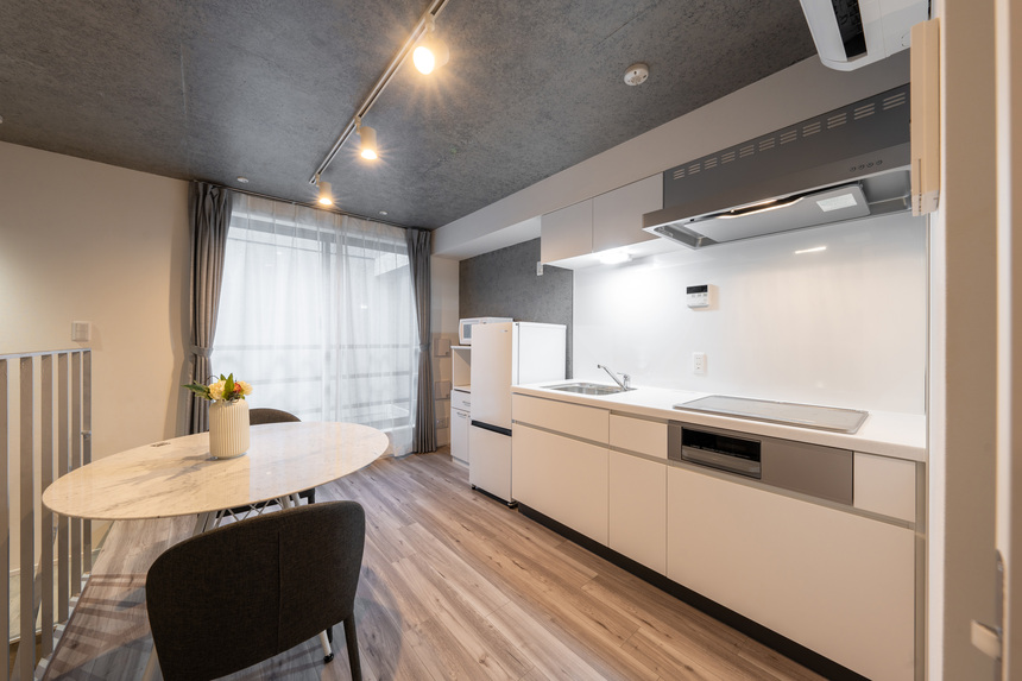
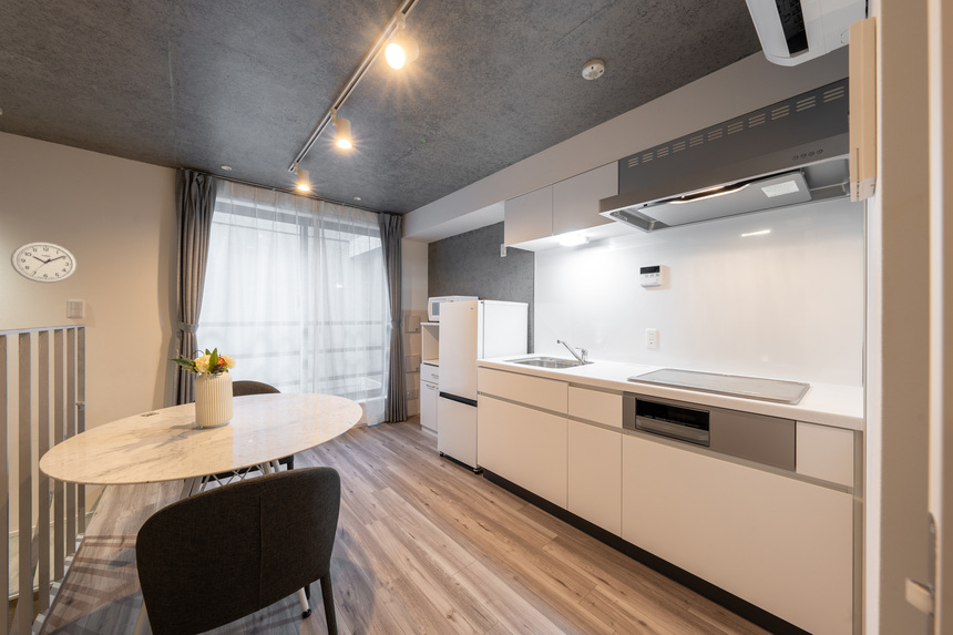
+ wall clock (45, 262)
